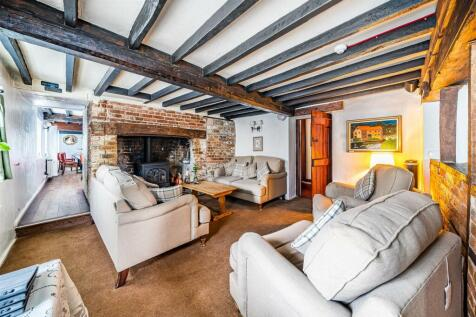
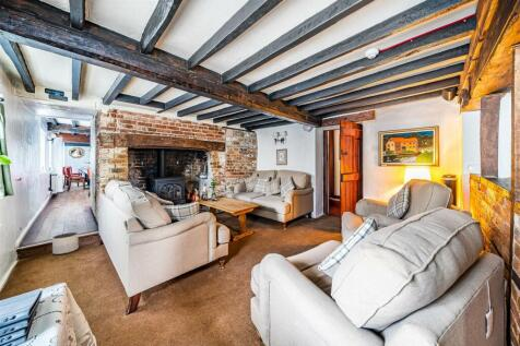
+ planter (66, 242)
